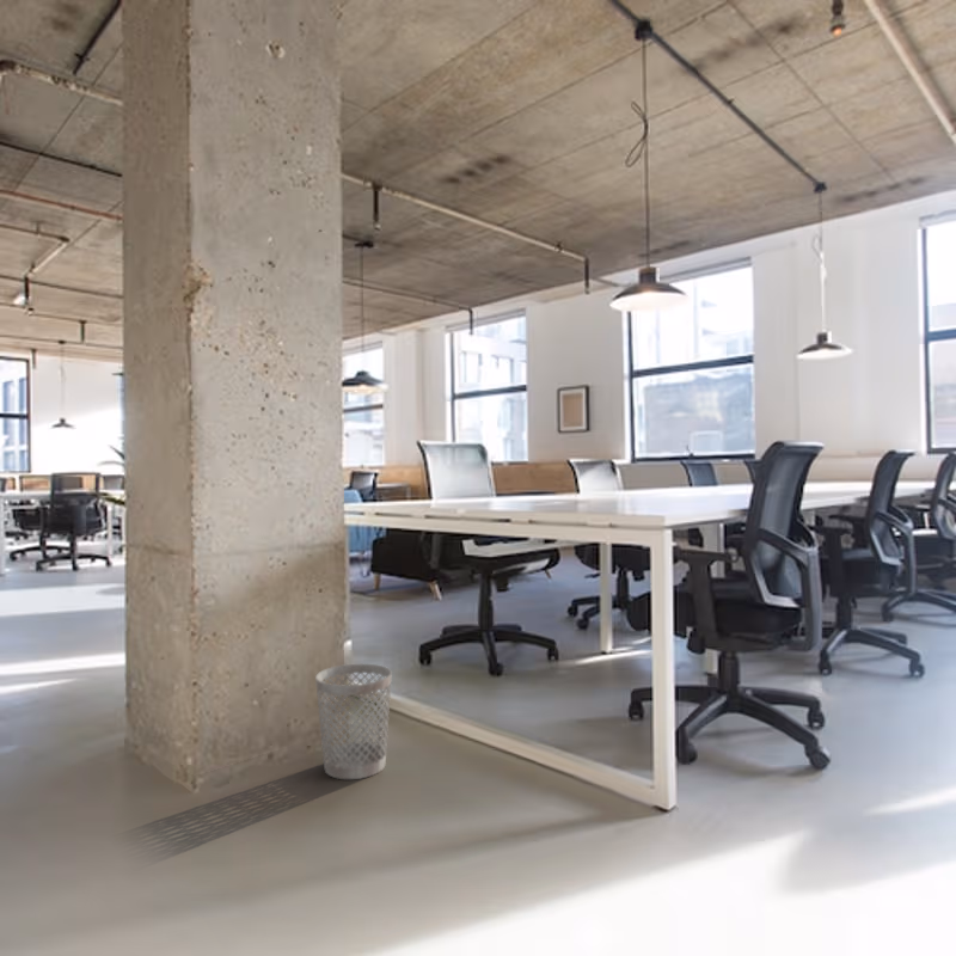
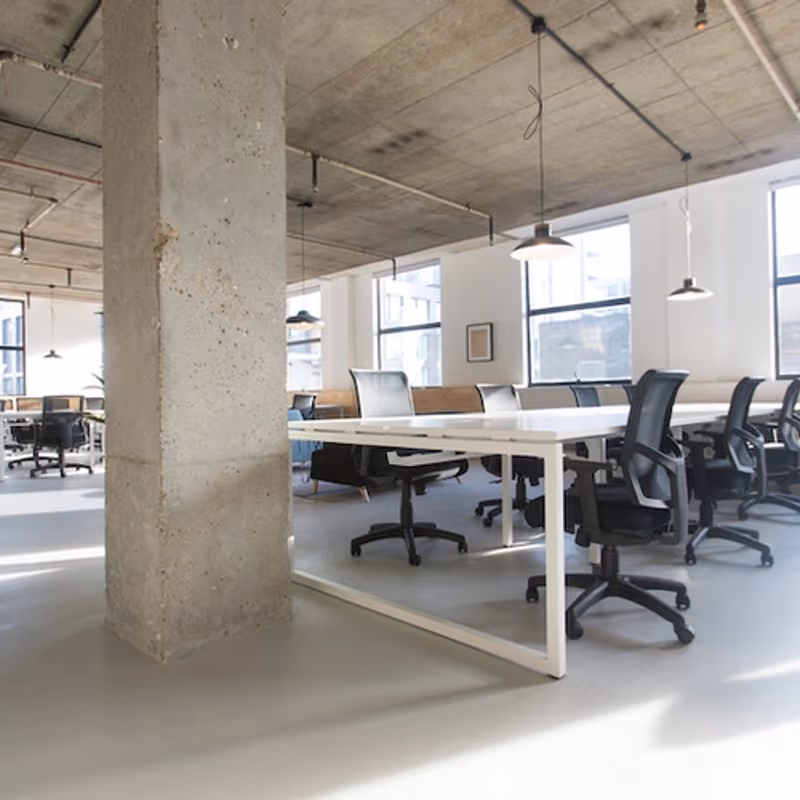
- wastebasket (354, 719)
